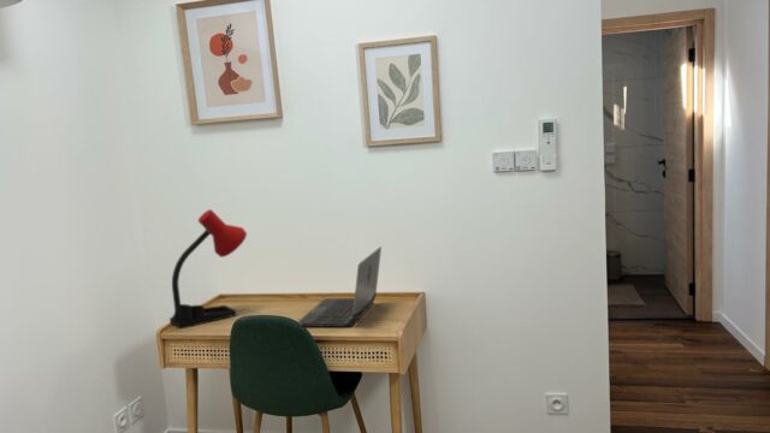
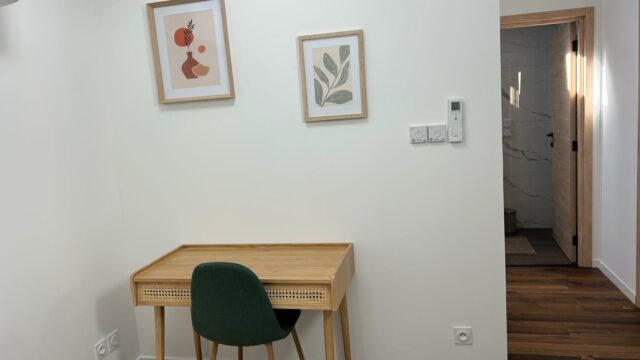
- desk lamp (215, 253)
- laptop computer (340, 298)
